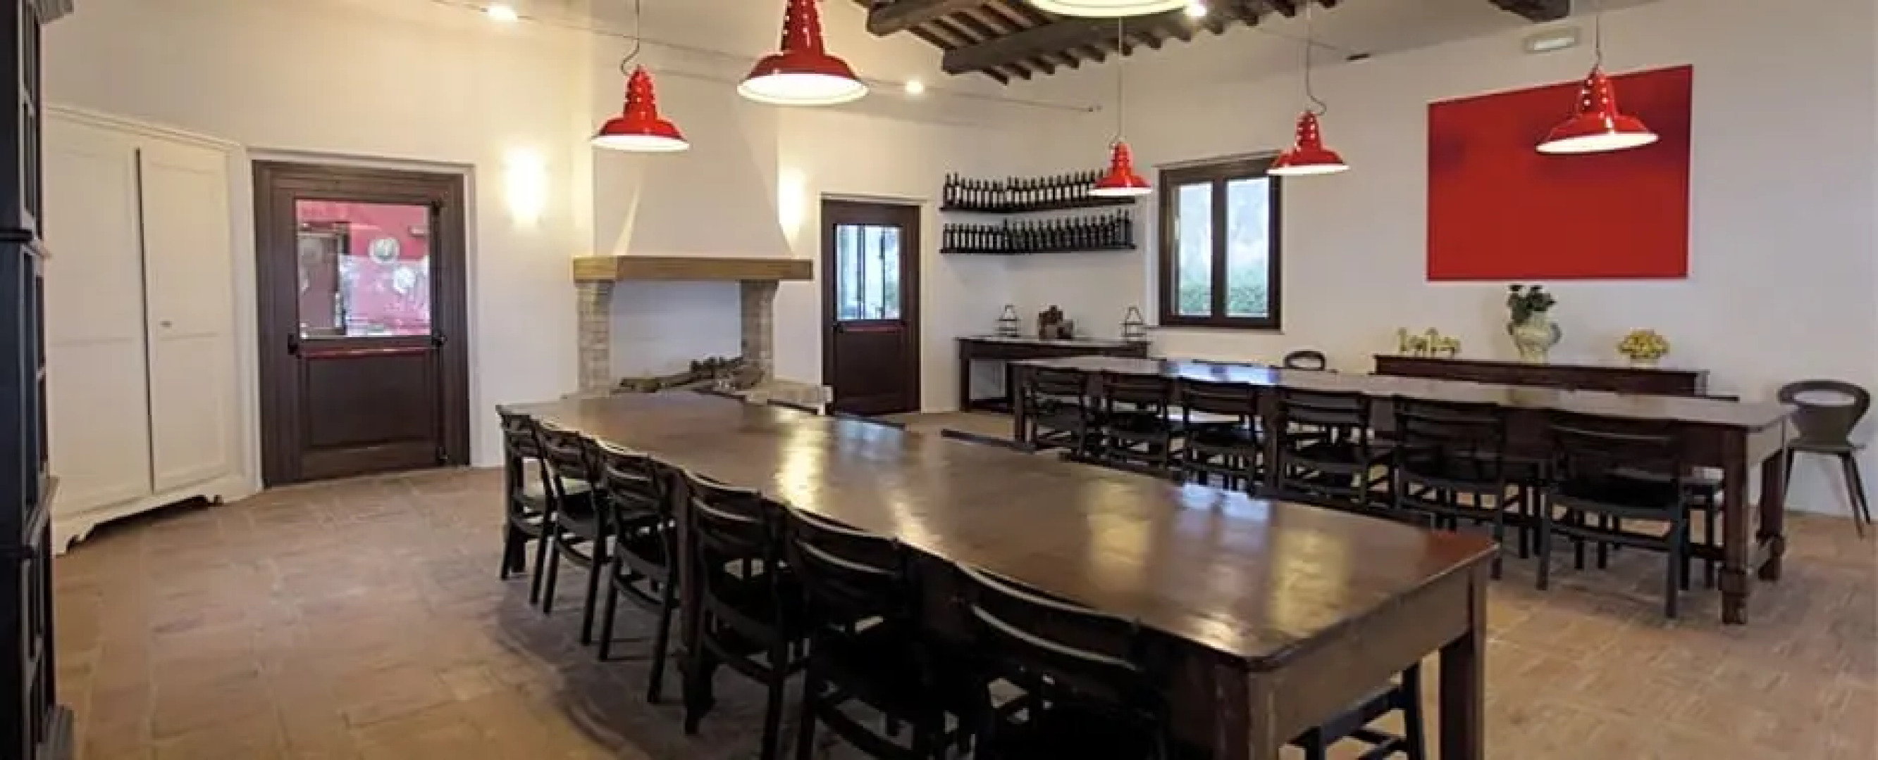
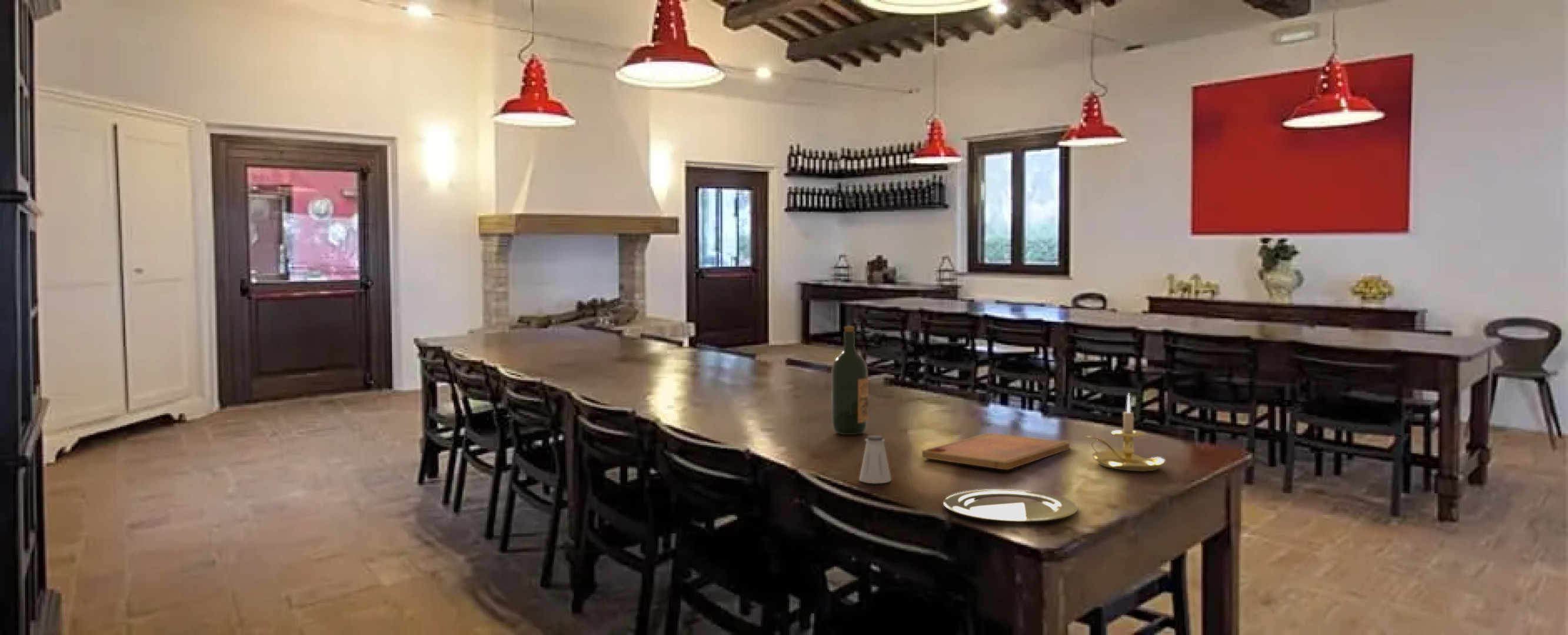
+ saltshaker (875, 458)
+ cutting board (997, 449)
+ candle holder (1123, 428)
+ plate (1009, 505)
+ wine bottle (850, 379)
